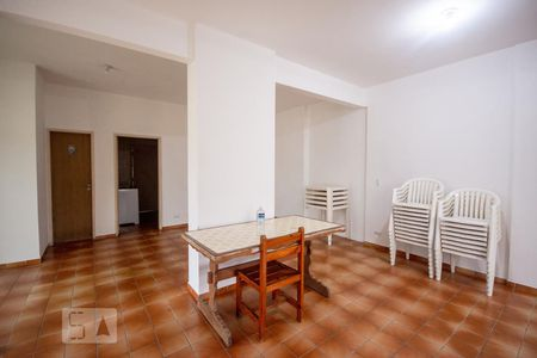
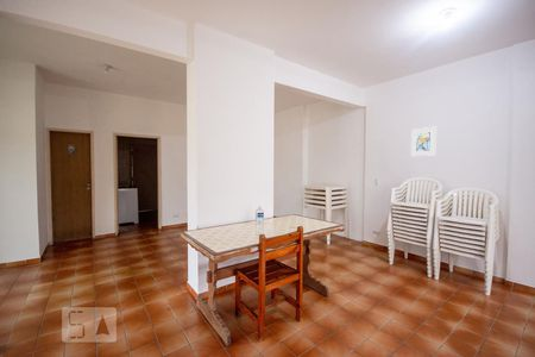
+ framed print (423, 142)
